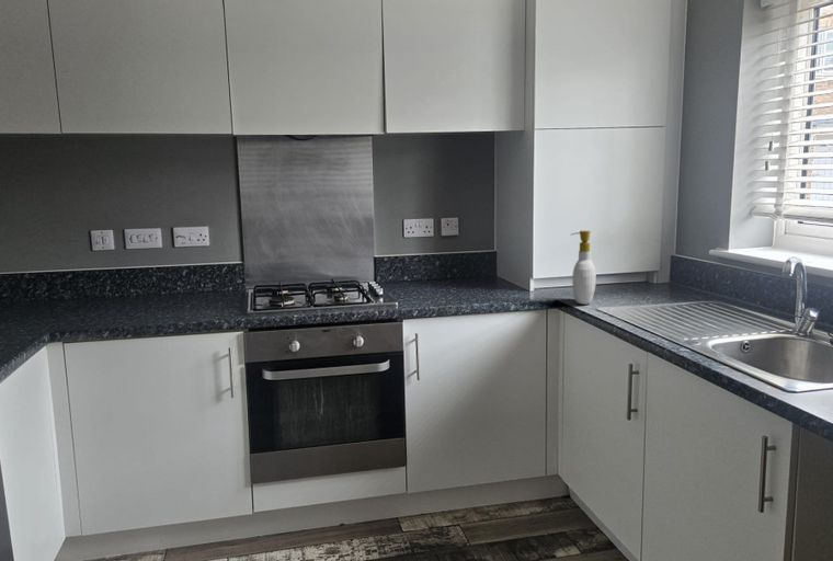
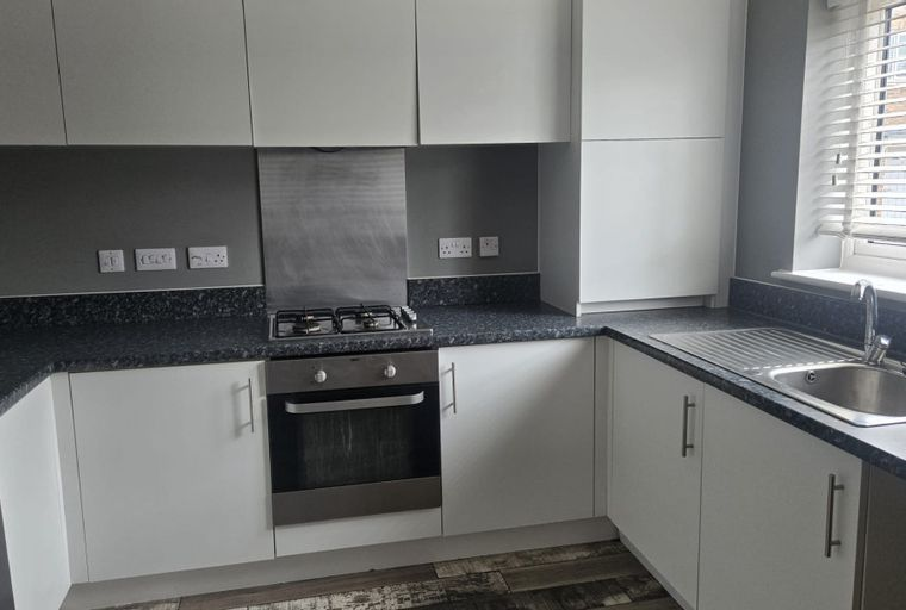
- soap bottle (583, 266)
